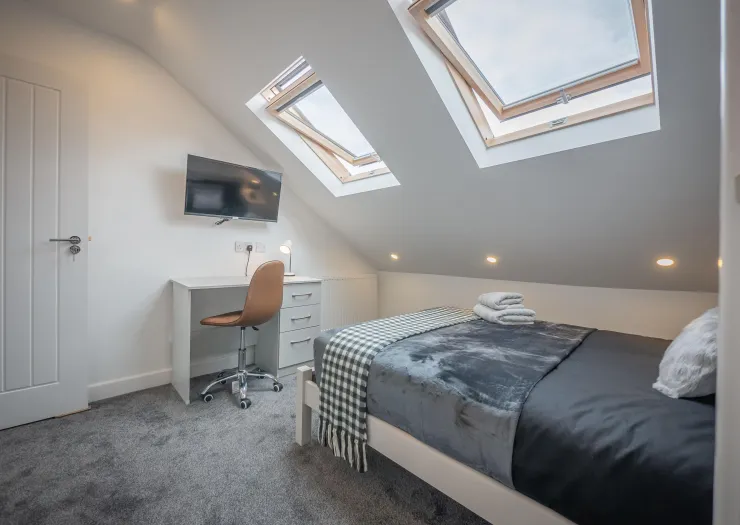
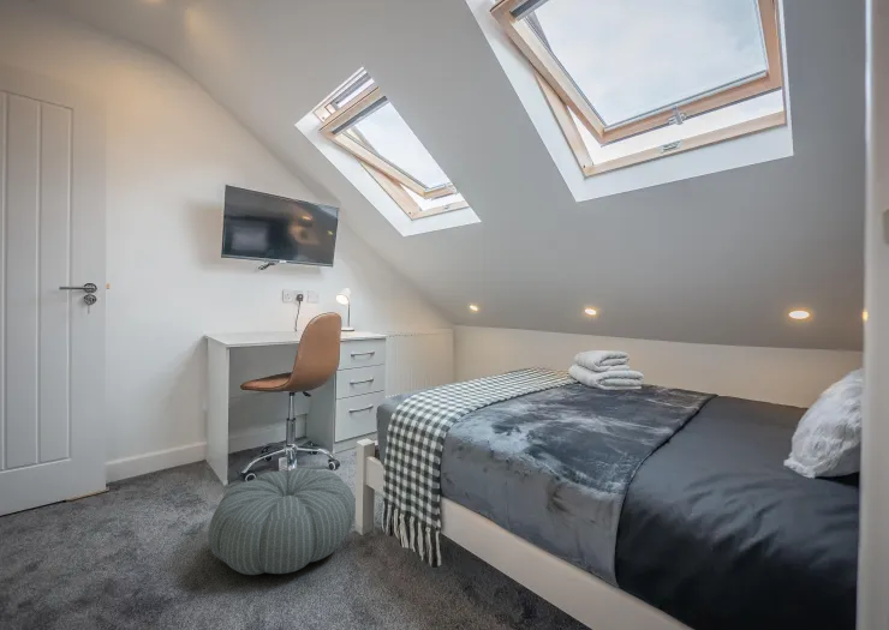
+ pouf (286, 514)
